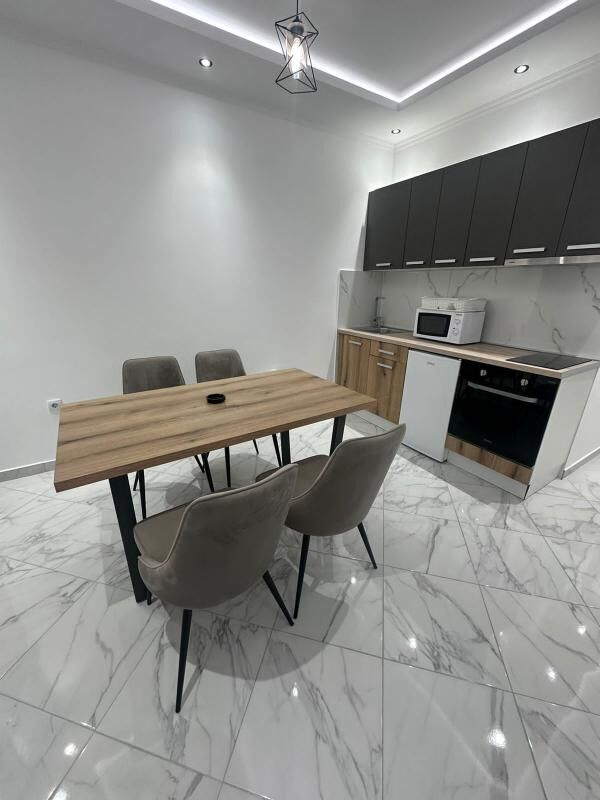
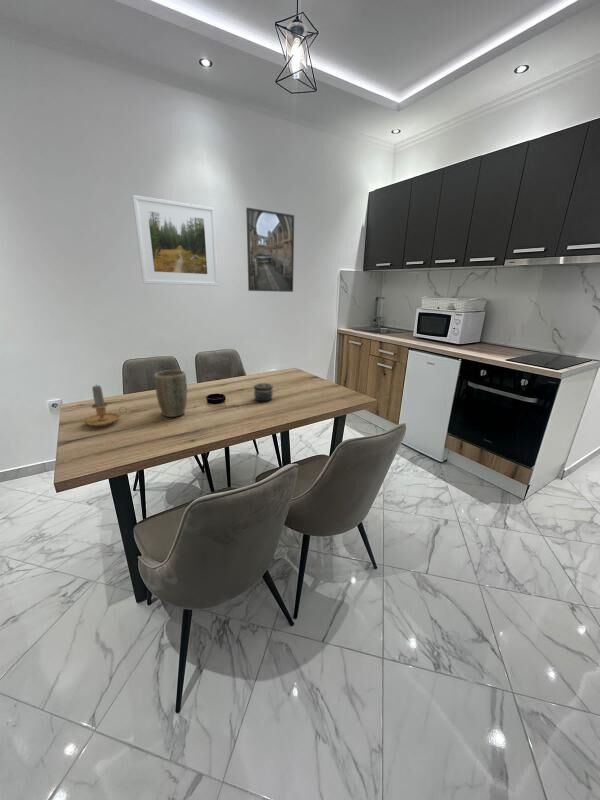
+ jar (263, 392)
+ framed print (271, 252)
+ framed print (179, 244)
+ plant pot (172, 393)
+ candle (104, 403)
